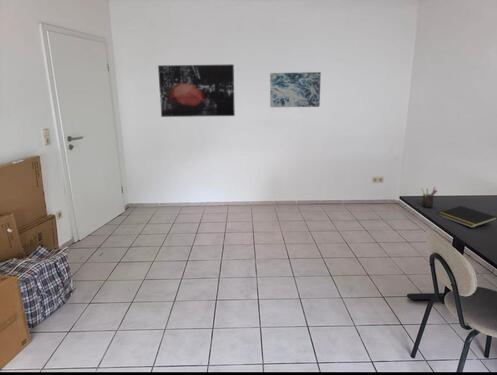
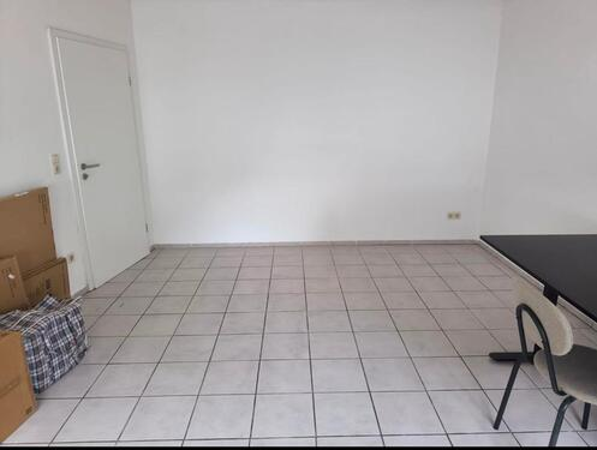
- wall art (196, 91)
- wall art (294, 90)
- notepad (466, 216)
- pen holder (428, 196)
